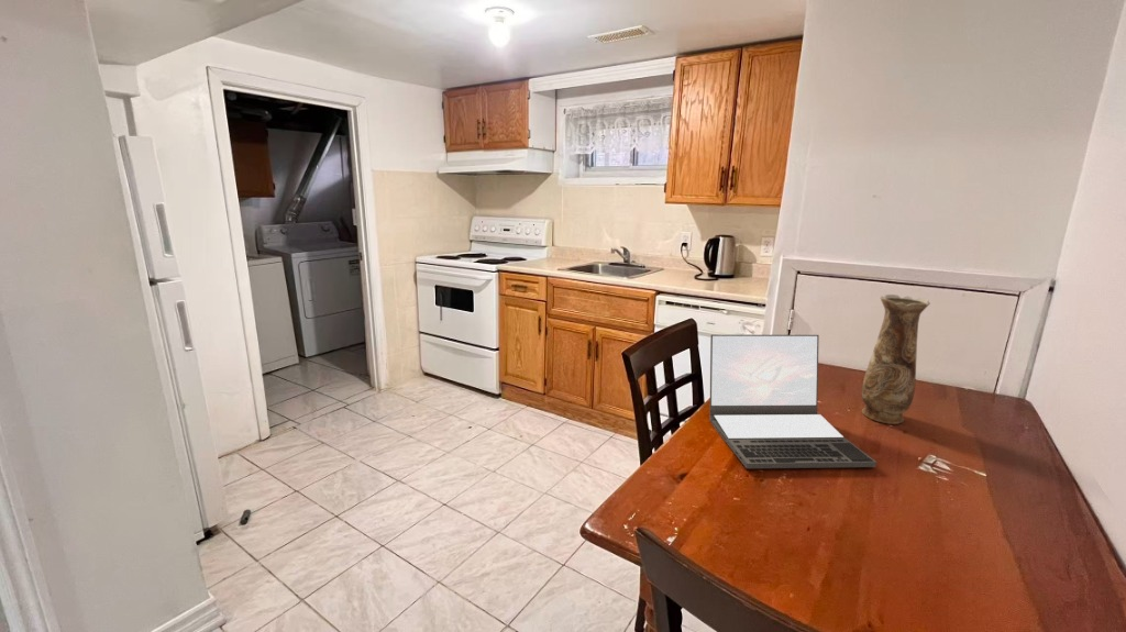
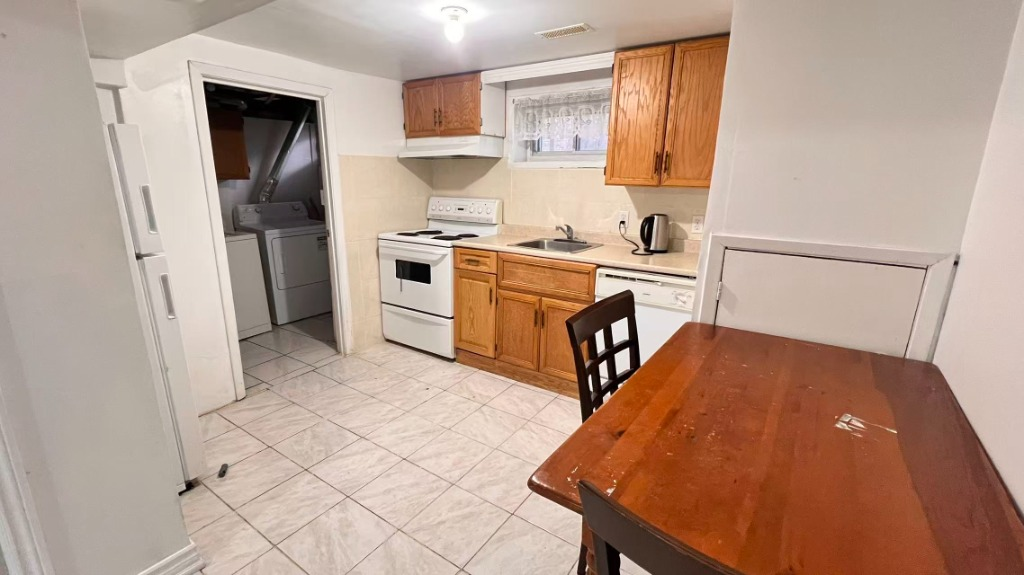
- laptop (785, 395)
- vase (893, 358)
